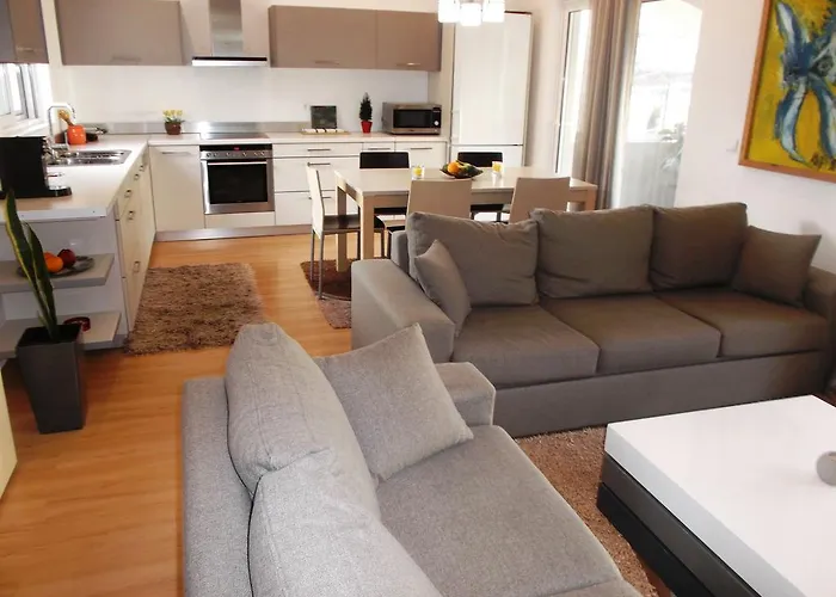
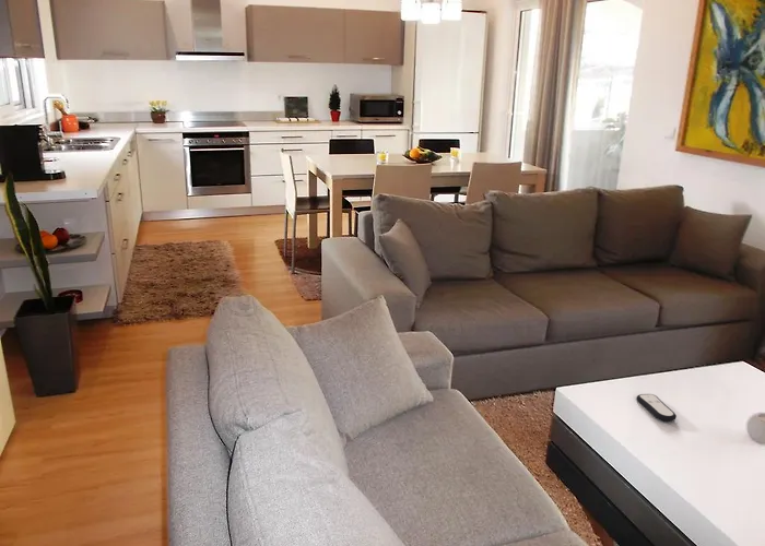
+ remote control (656, 406)
